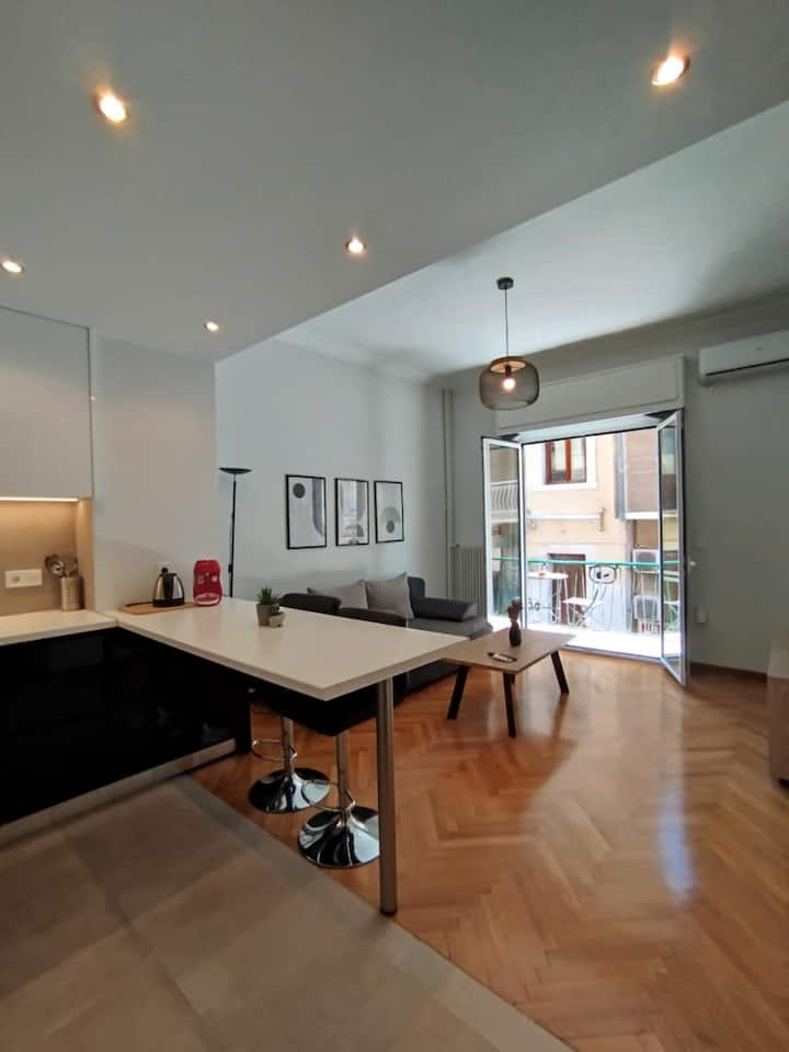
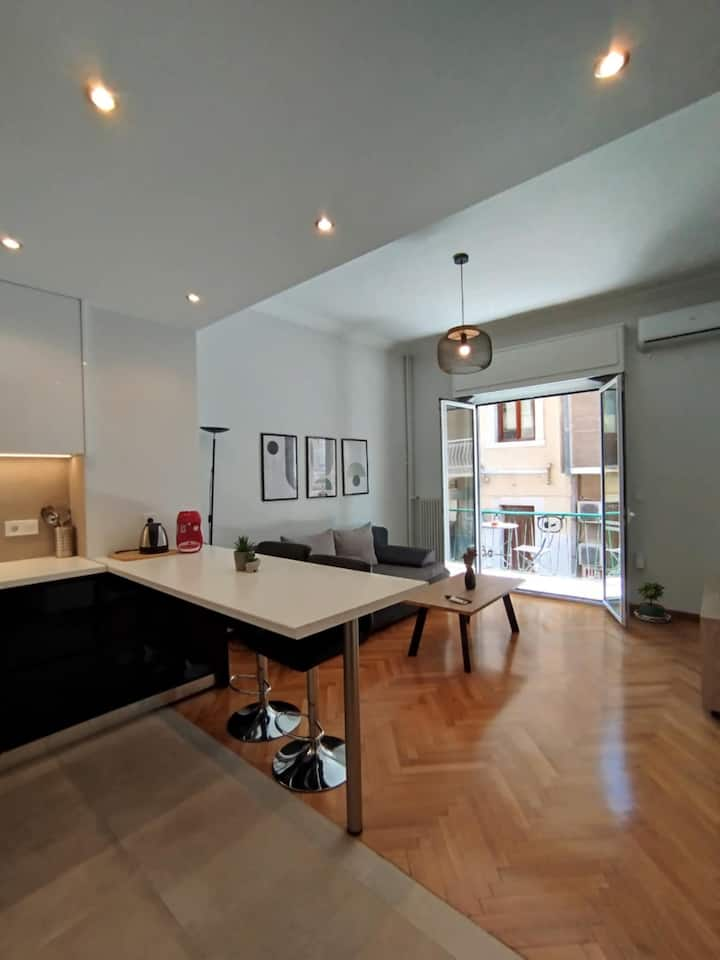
+ potted plant (650, 599)
